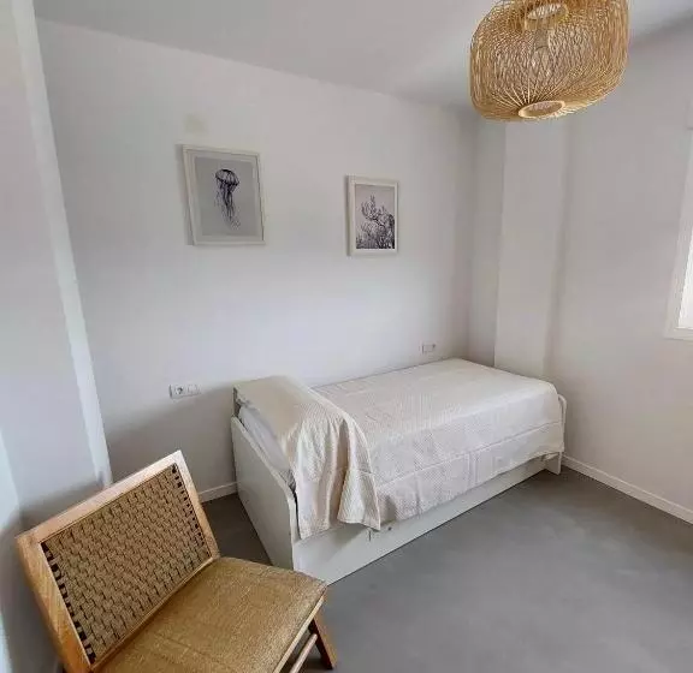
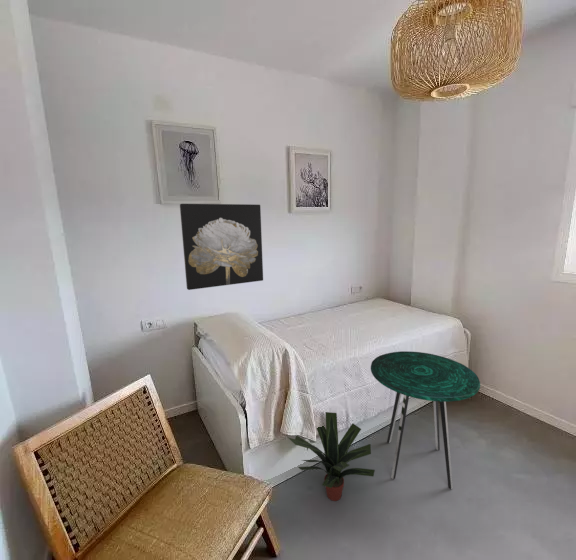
+ wall art (224, 245)
+ side table (405, 417)
+ potted plant (328, 460)
